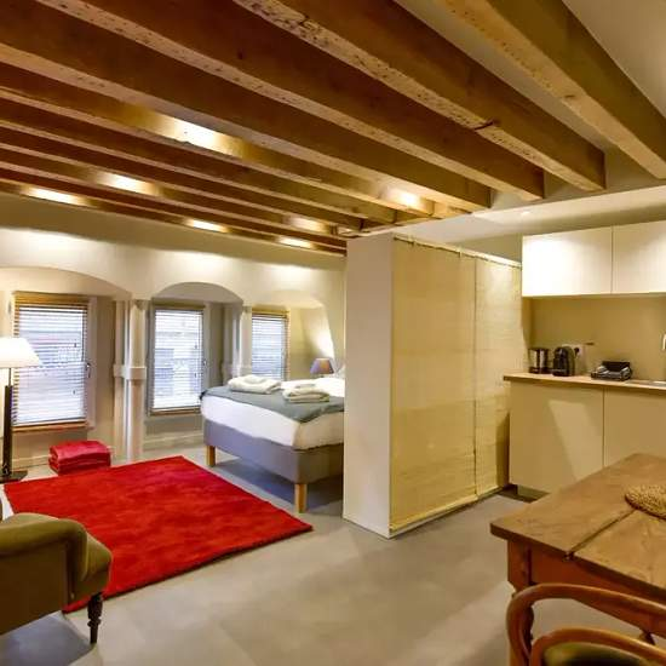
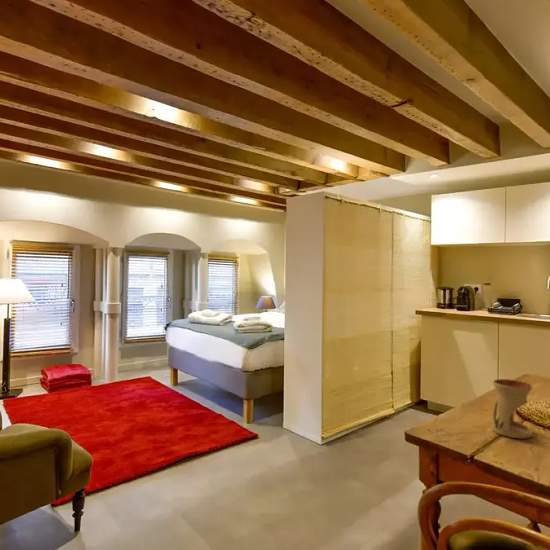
+ oil burner (511, 407)
